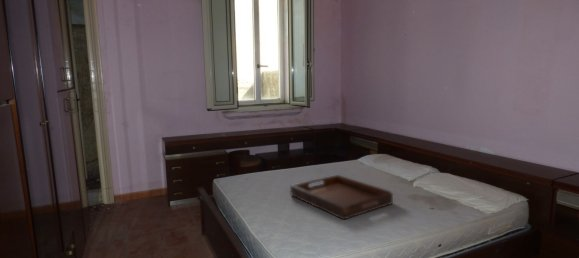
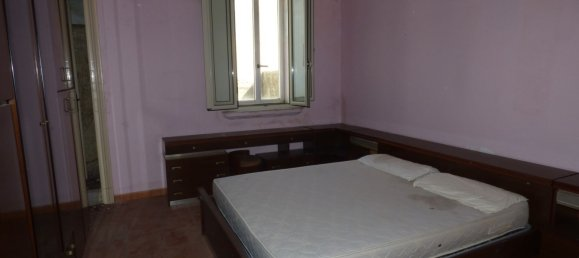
- serving tray (340, 194)
